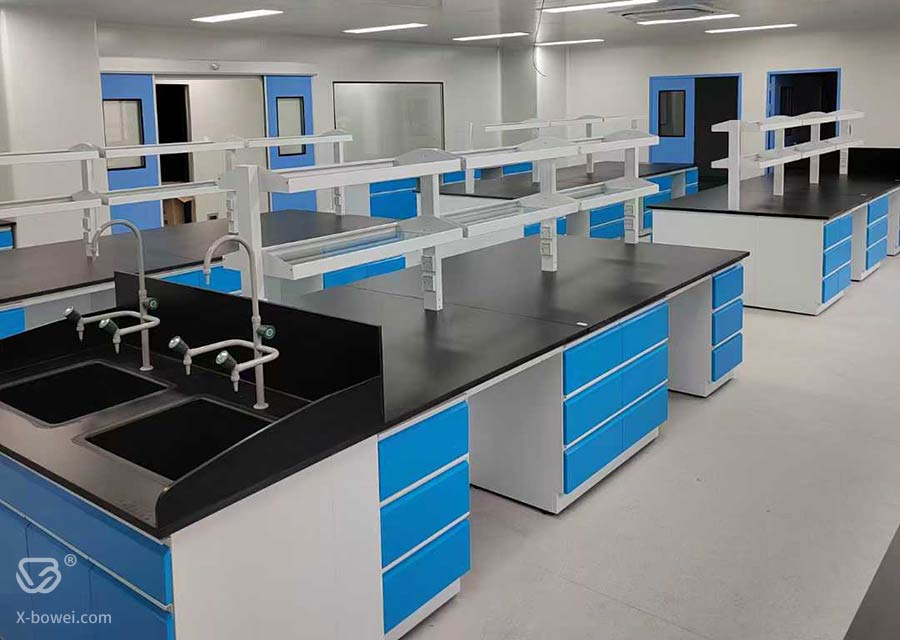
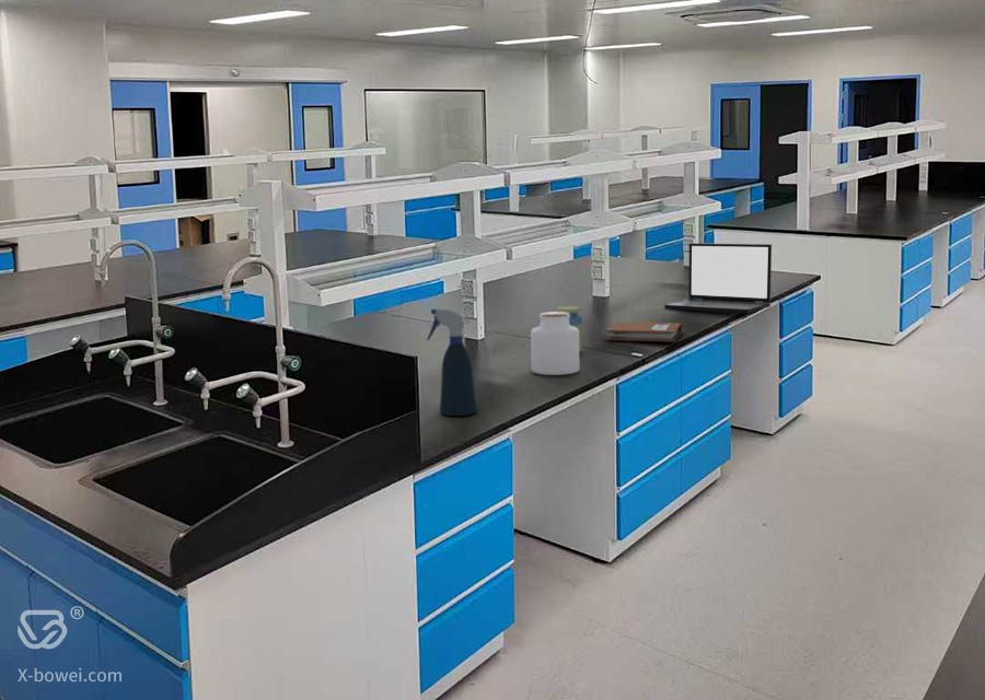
+ spray bottle (453, 360)
+ laptop (717, 277)
+ notebook (646, 330)
+ jar (570, 325)
+ jar (555, 341)
